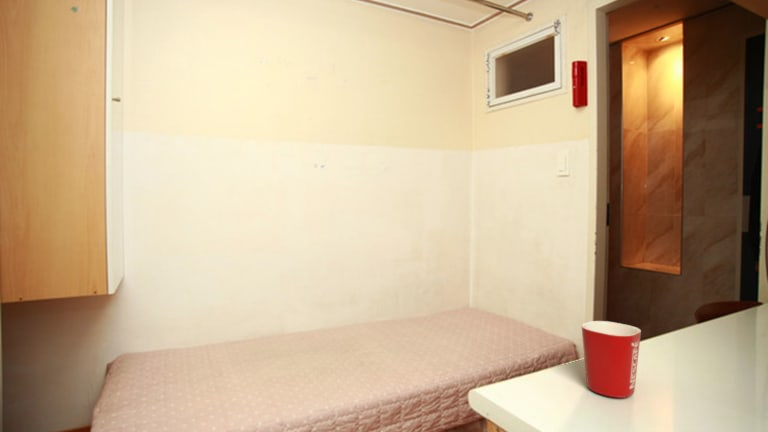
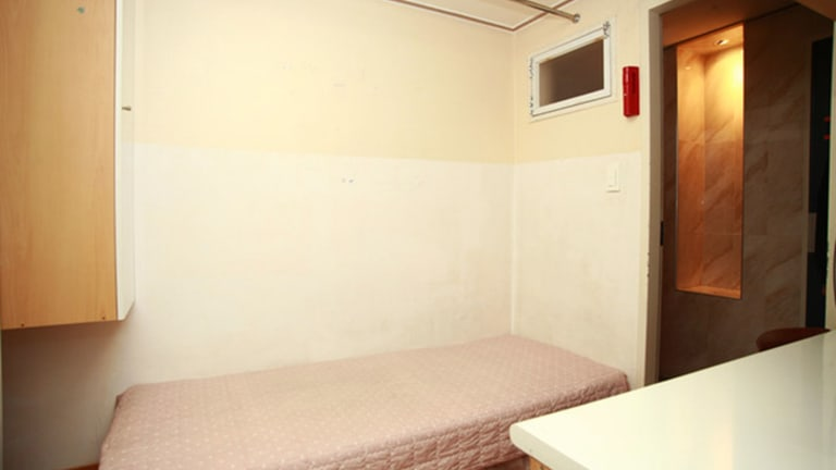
- mug (615, 355)
